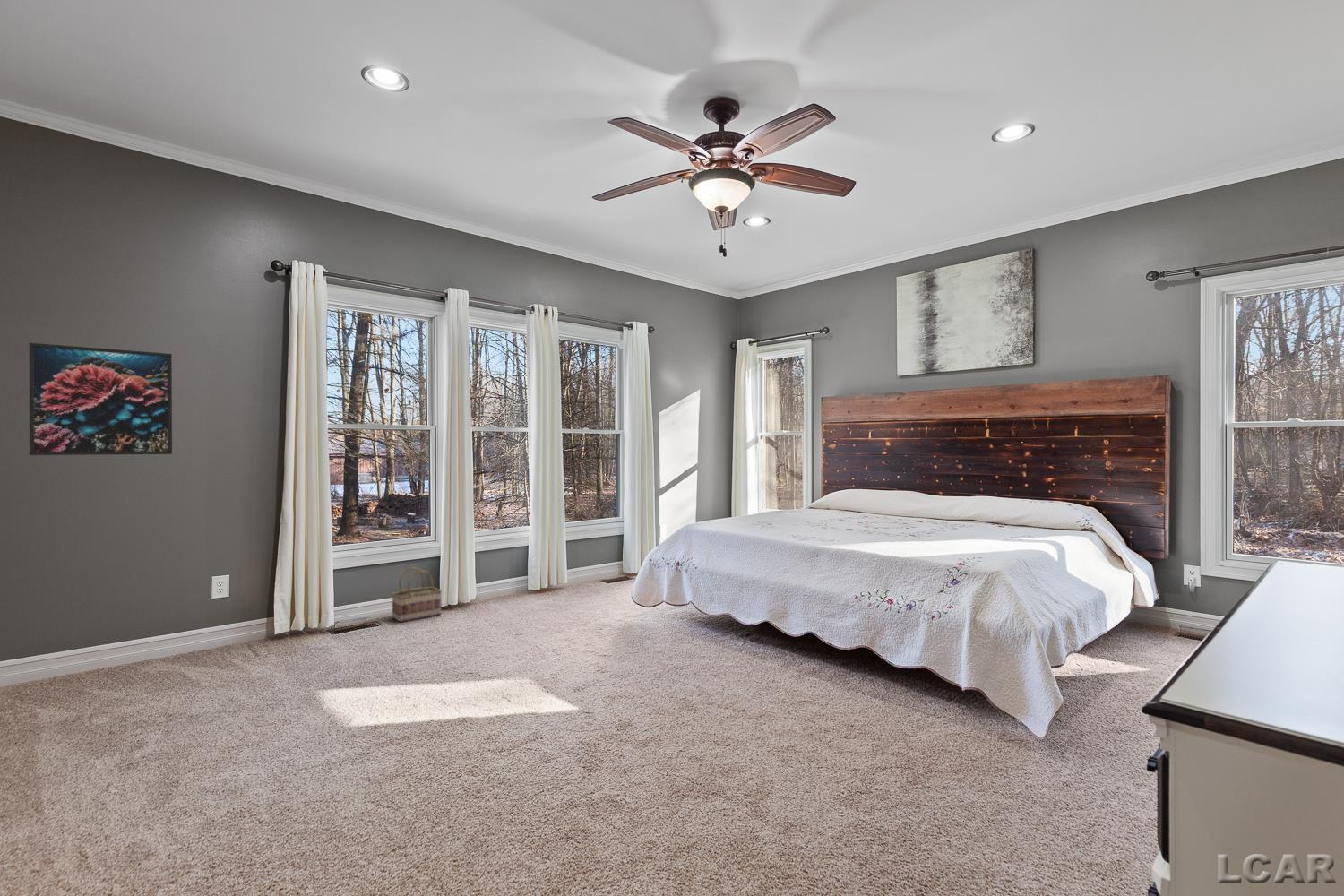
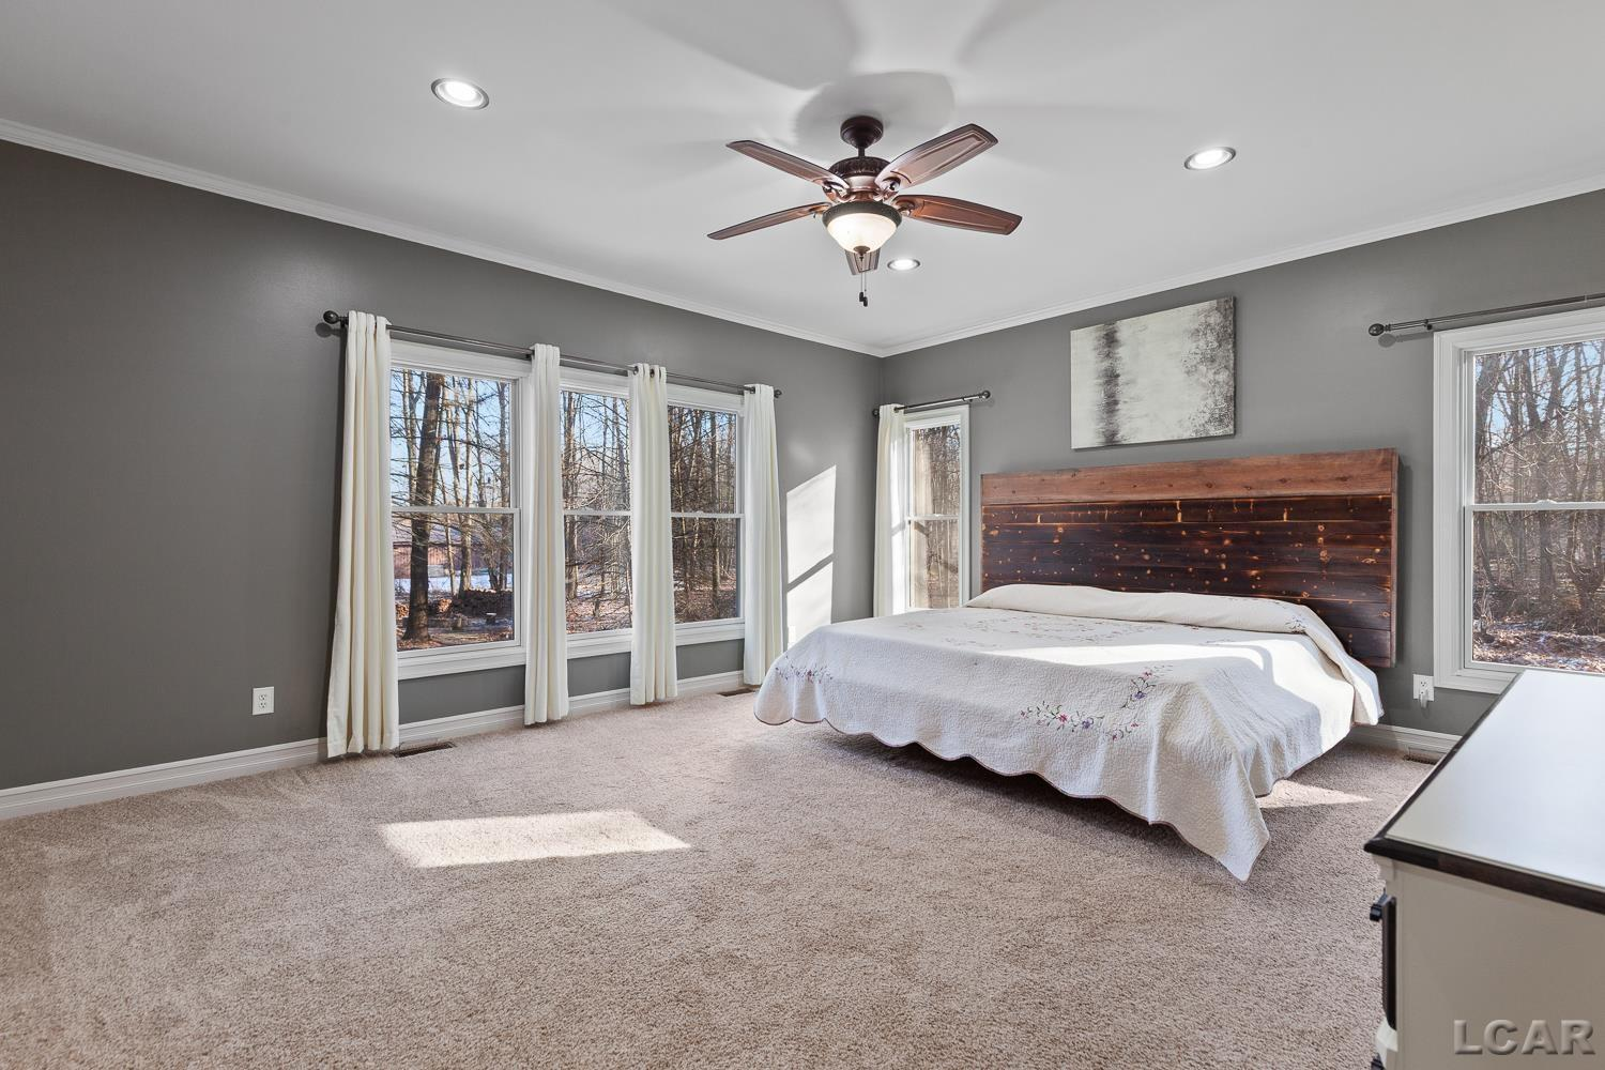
- basket (417, 592)
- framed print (104, 401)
